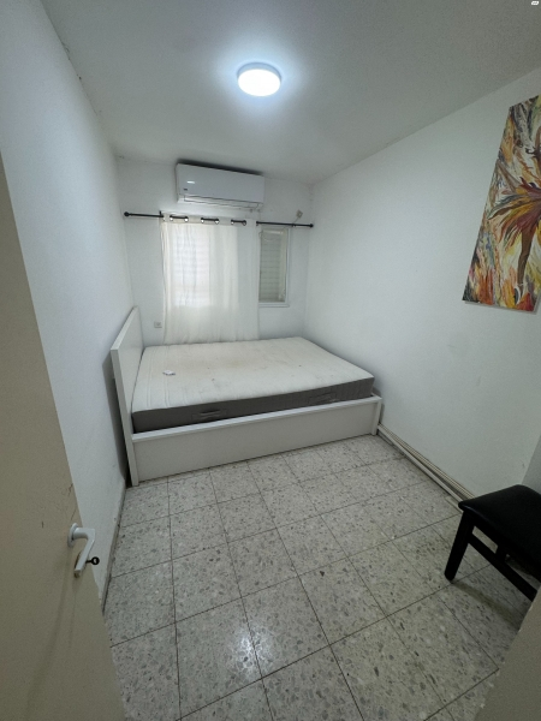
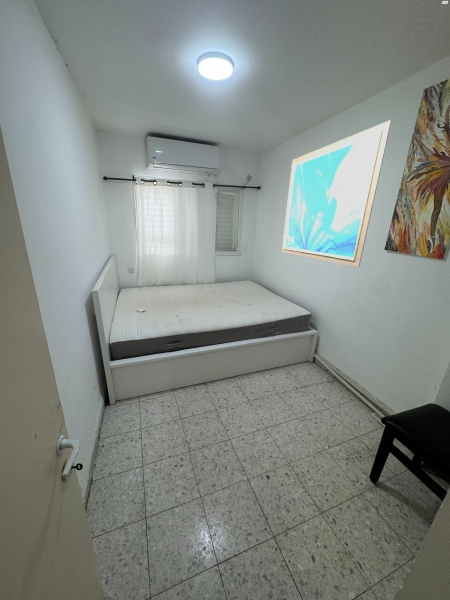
+ wall art (320, 205)
